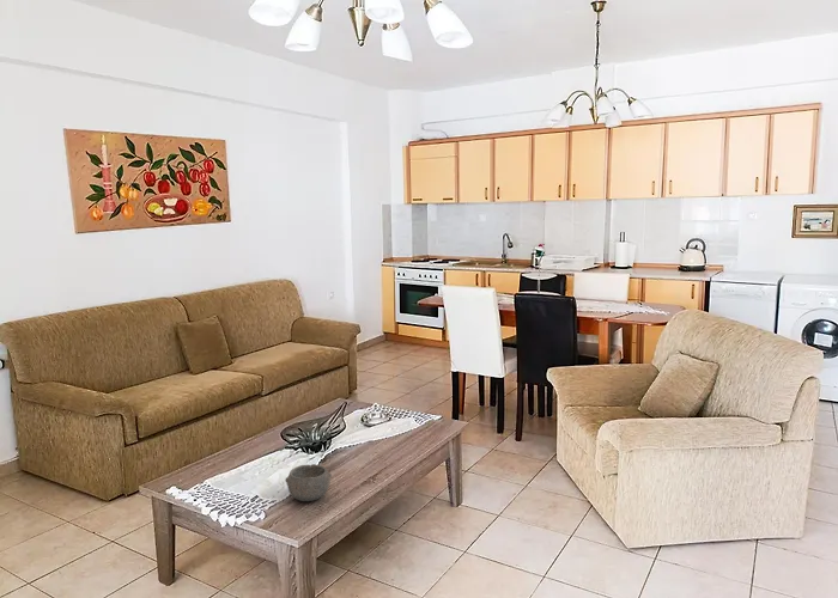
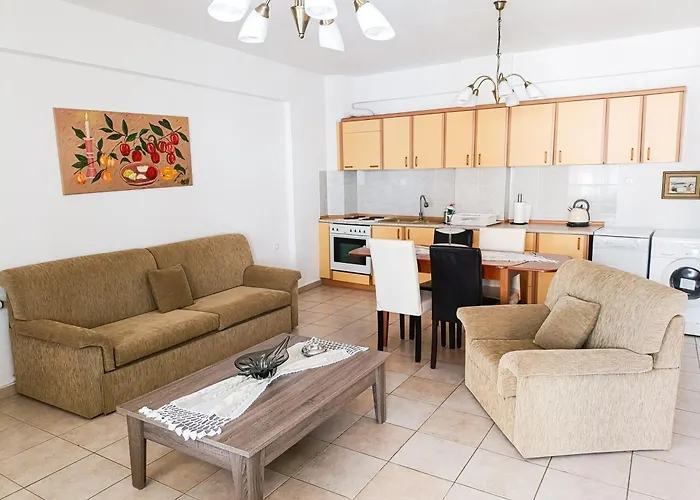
- bowl (309, 483)
